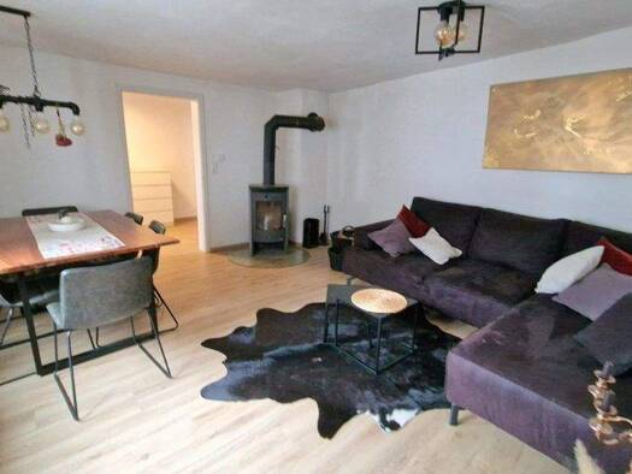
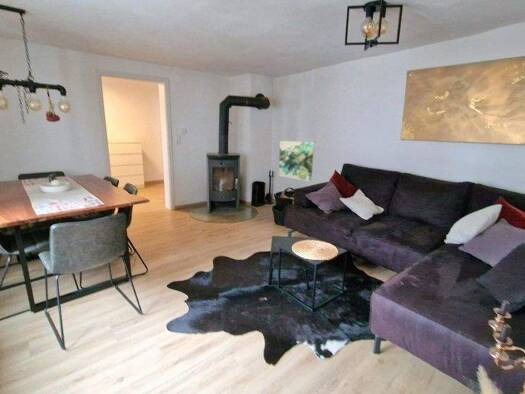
+ wall art (295, 160)
